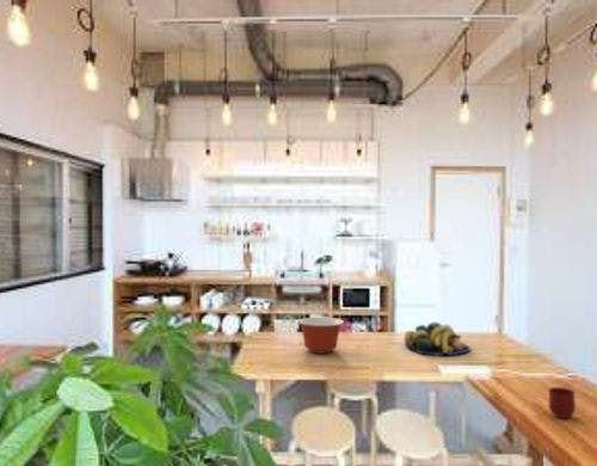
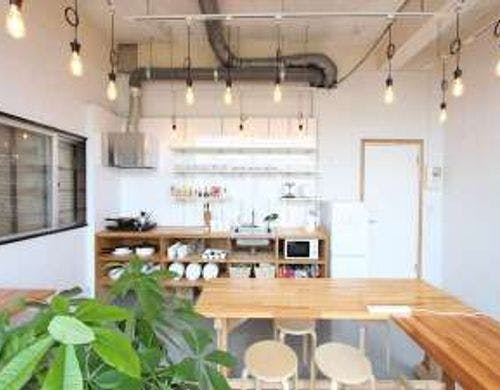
- mixing bowl (320, 336)
- fruit bowl (437, 336)
- mug (559, 404)
